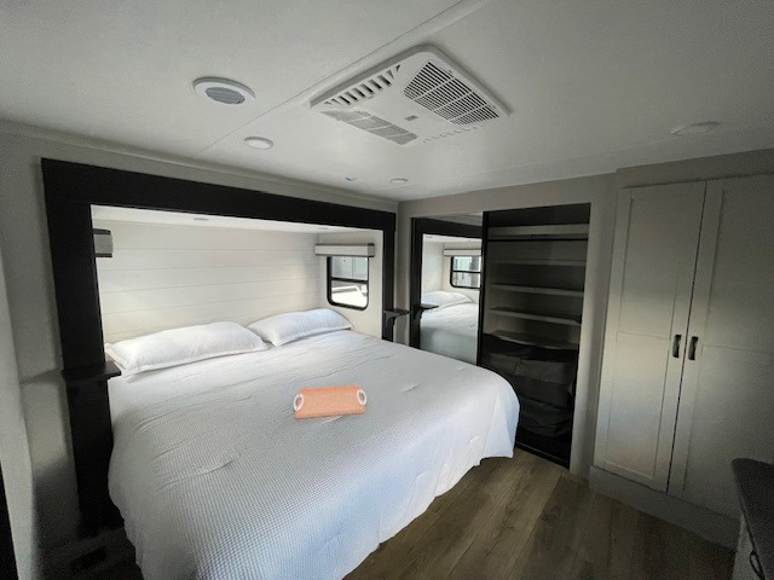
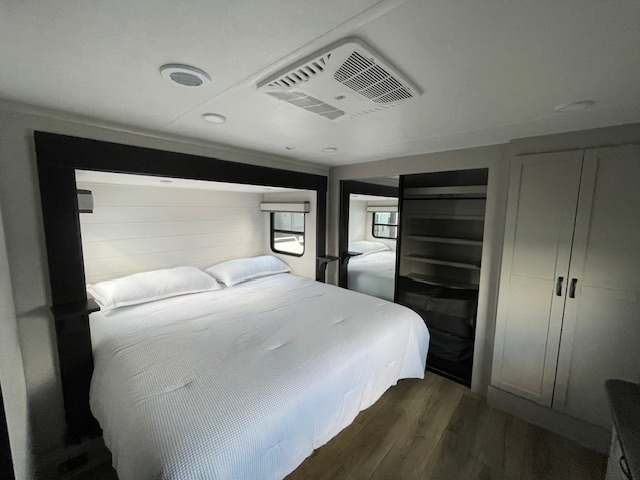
- serving tray (330, 400)
